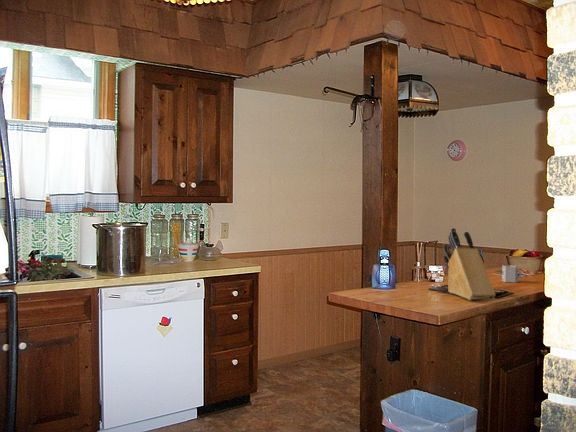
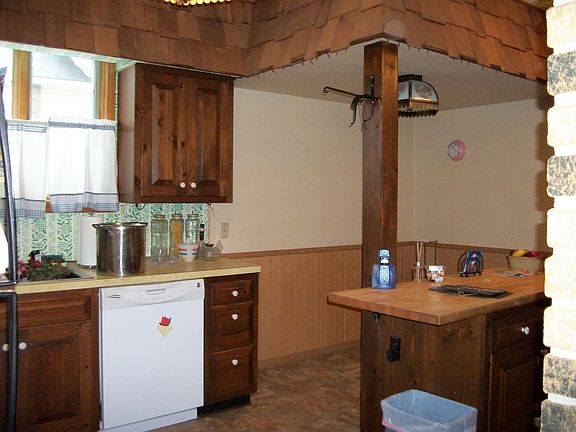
- knife block (467, 262)
- cup (511, 273)
